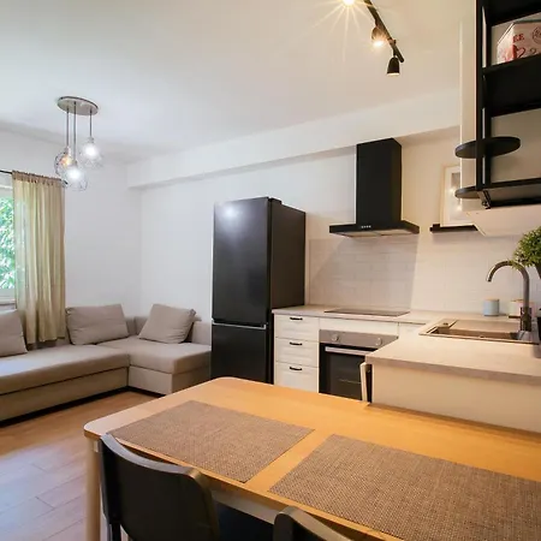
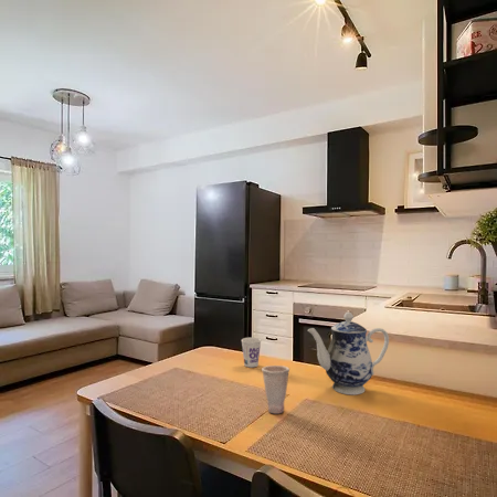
+ teapot (348, 350)
+ cup (275, 388)
+ cup (251, 352)
